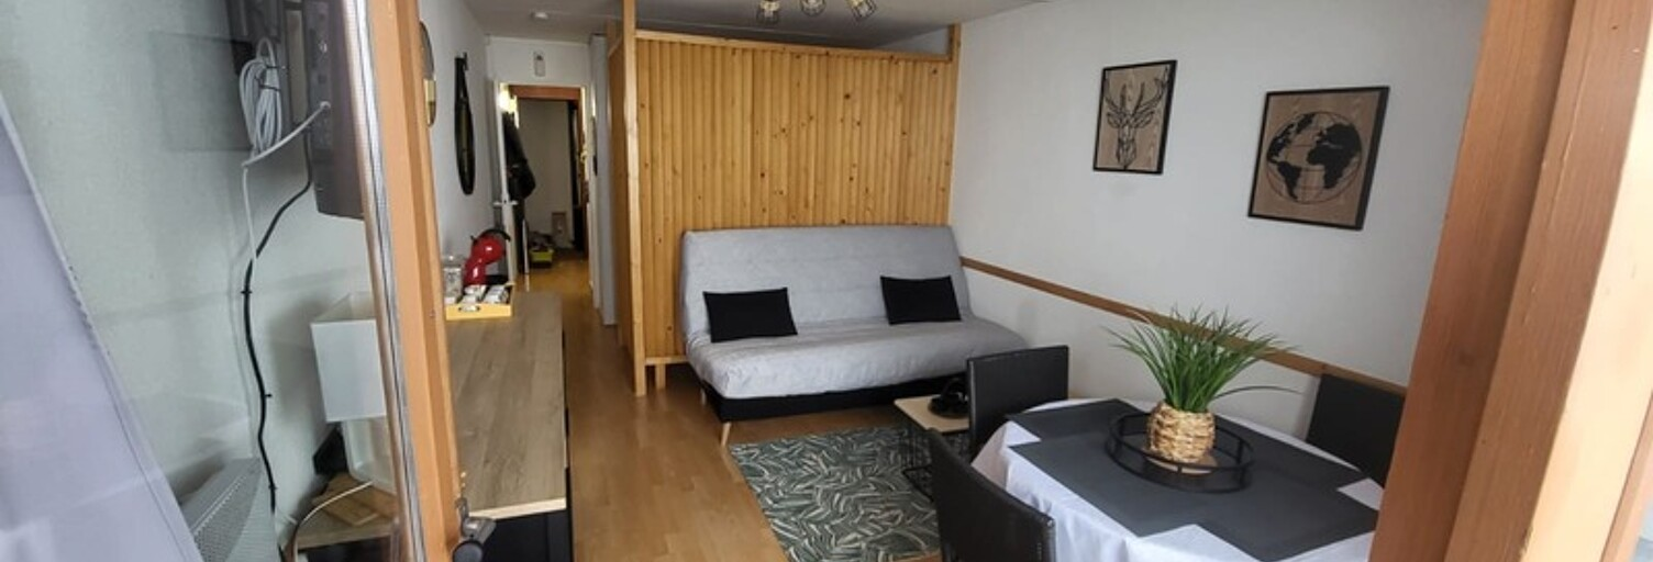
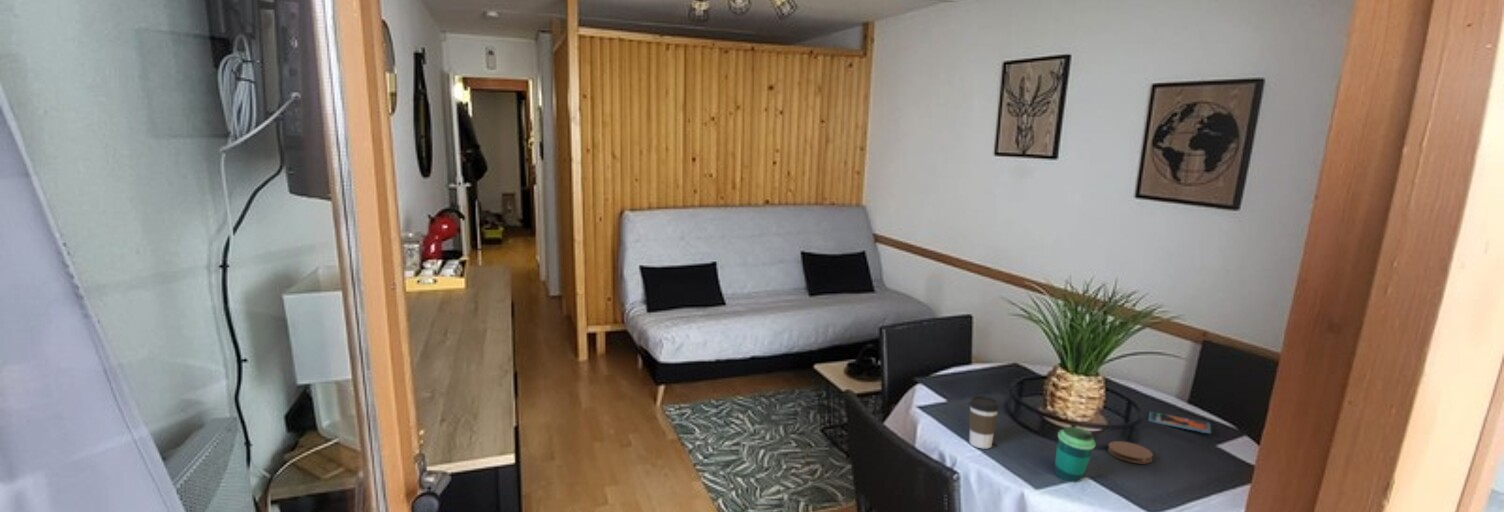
+ smartphone (1178, 422)
+ coaster (1129, 452)
+ coffee cup (982, 422)
+ cup (1074, 455)
